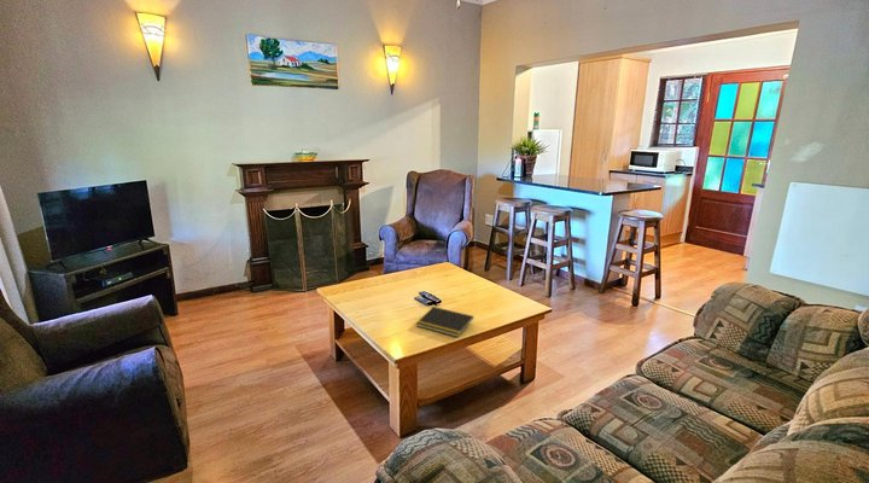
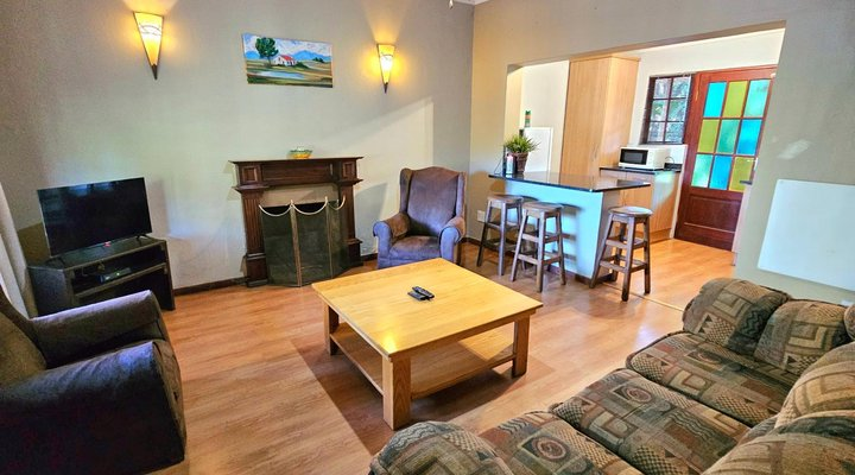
- notepad (444, 320)
